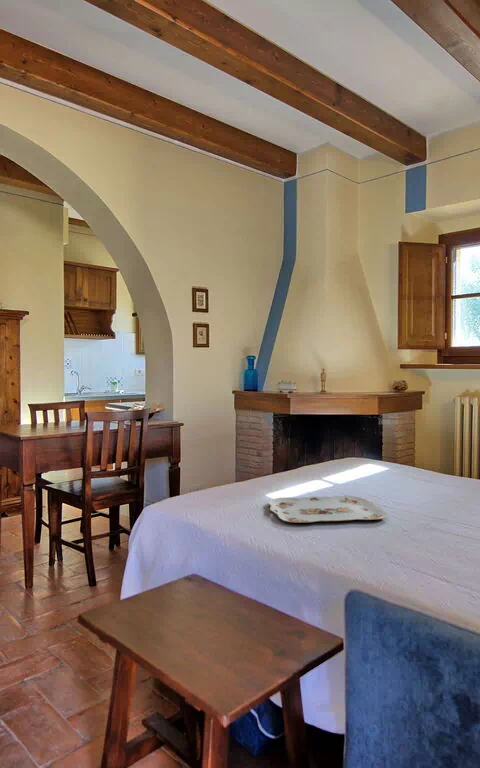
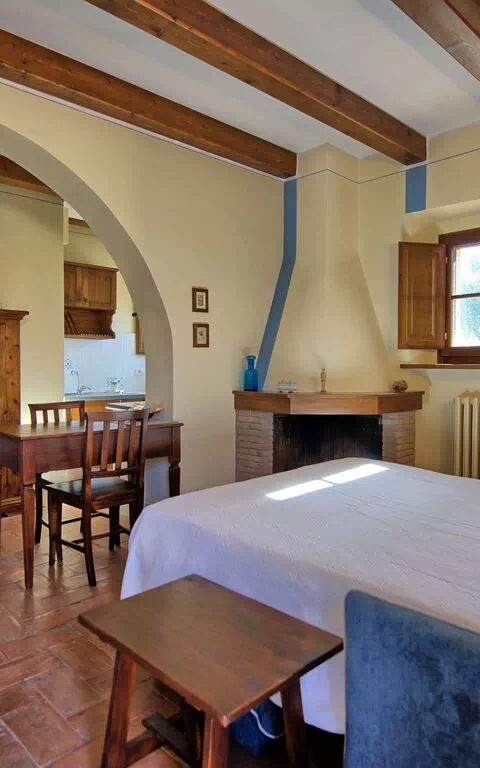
- serving tray (325, 509)
